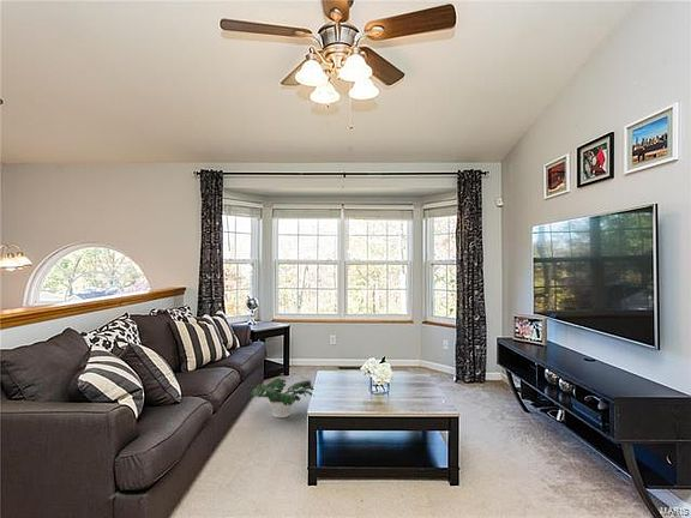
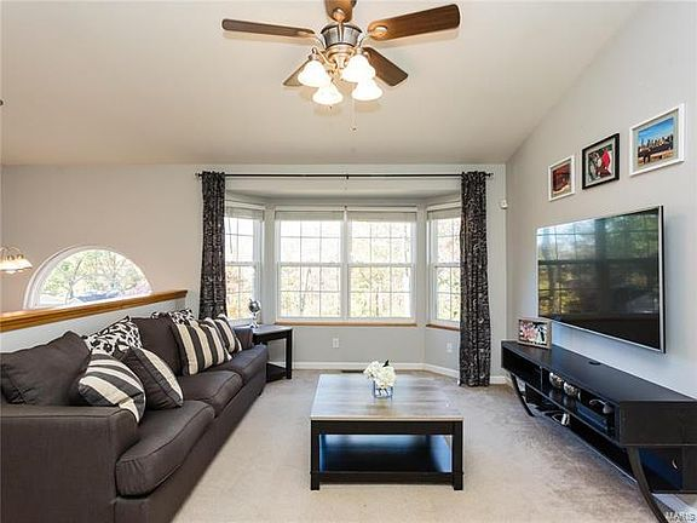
- potted plant (286, 400)
